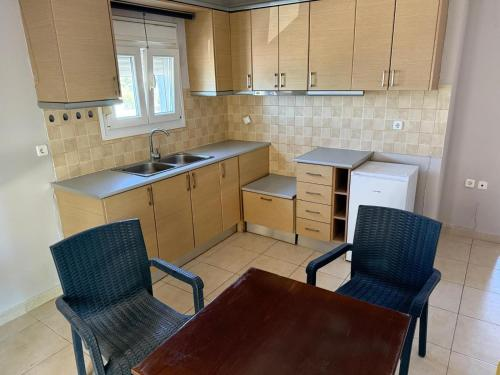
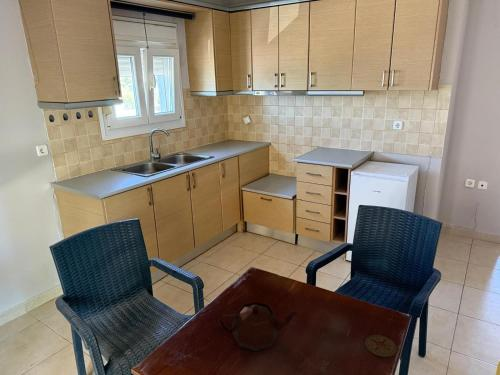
+ coaster (380, 345)
+ teapot (258, 322)
